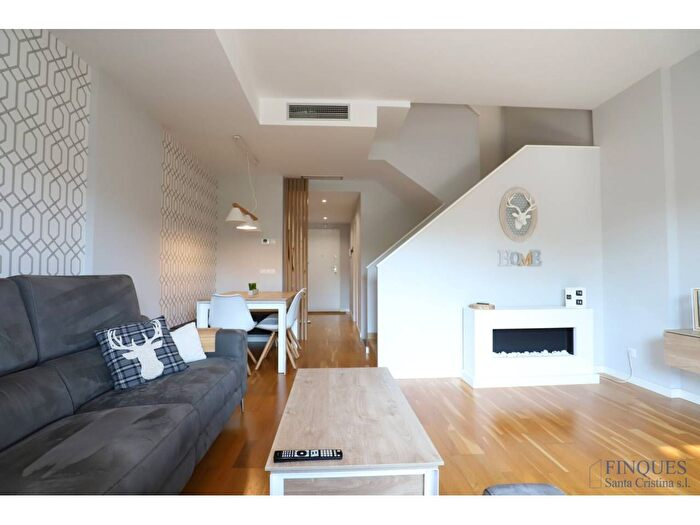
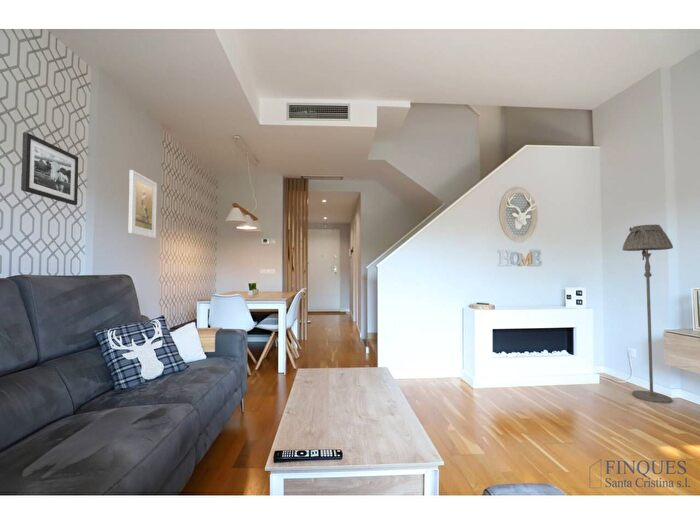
+ picture frame (52, 172)
+ floor lamp (648, 310)
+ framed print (143, 206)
